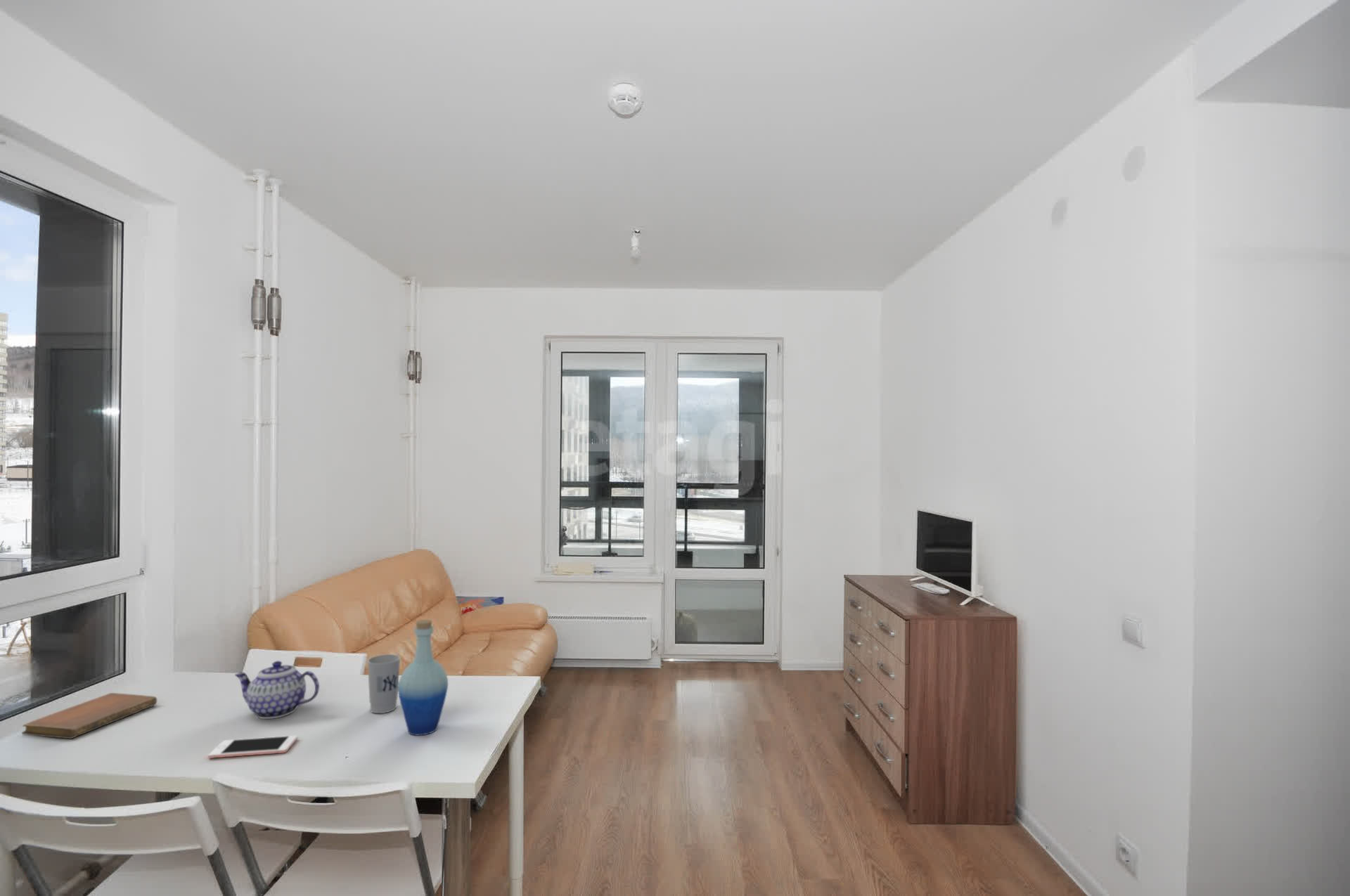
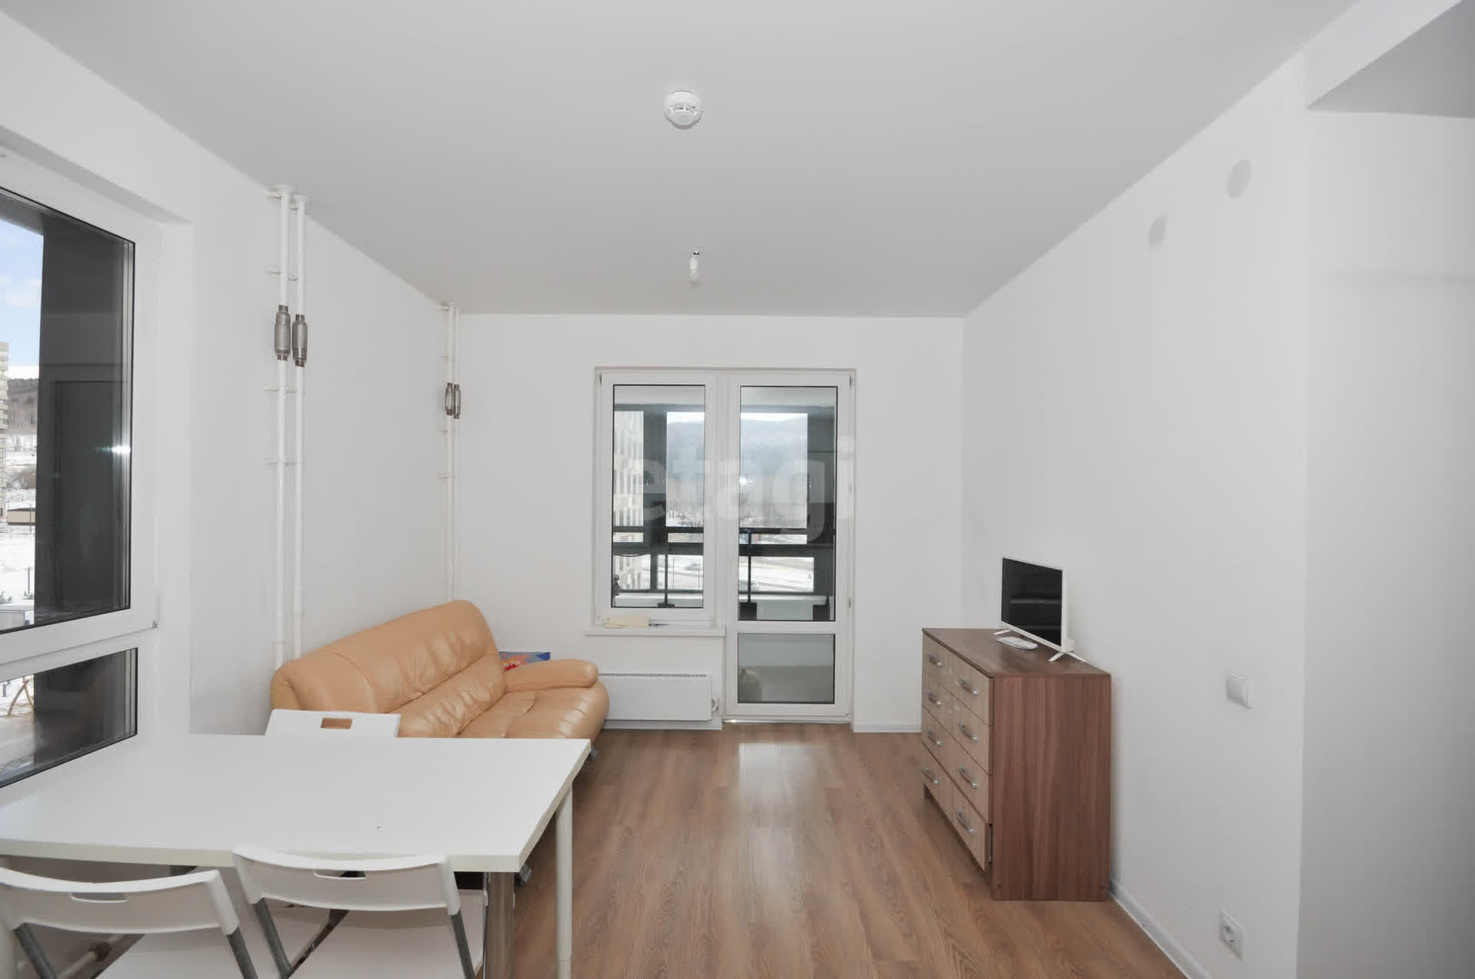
- notebook (93, 714)
- cell phone (254, 746)
- teapot (276, 687)
- bottle (423, 675)
- cup (383, 684)
